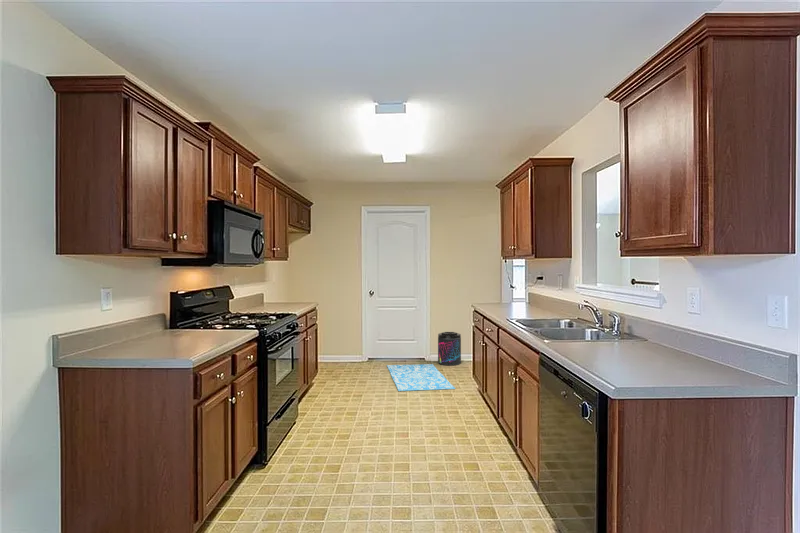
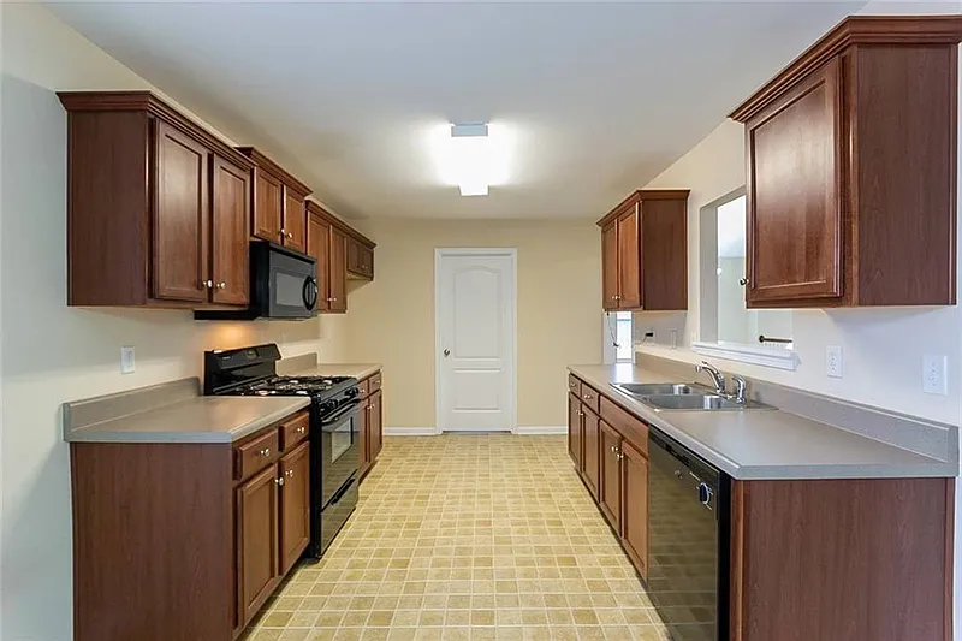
- supplement container (449, 347)
- rug (417, 375)
